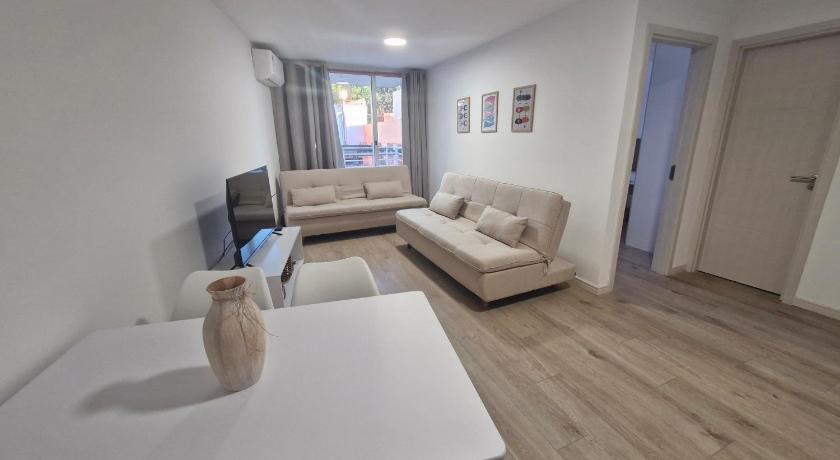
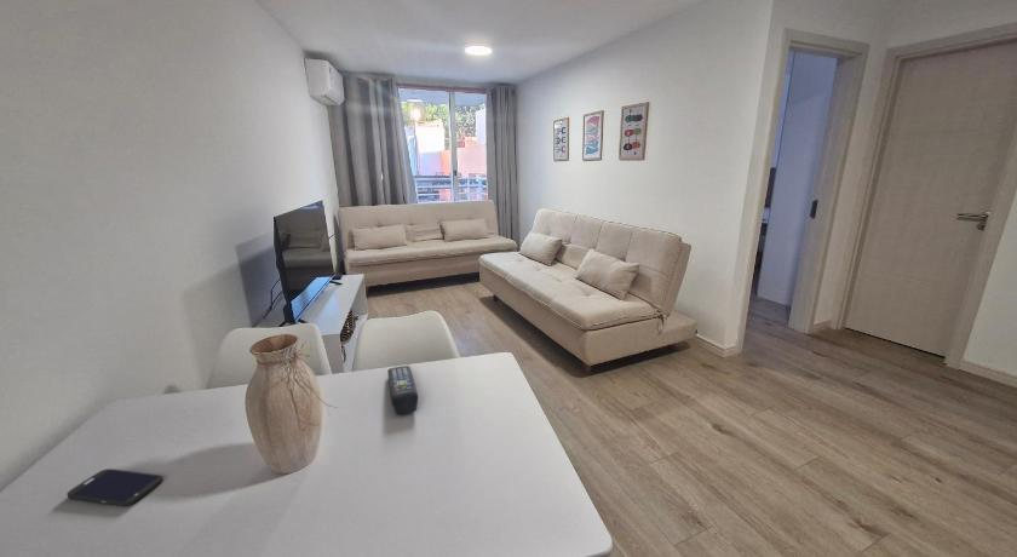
+ remote control (402, 385)
+ smartphone (116, 486)
